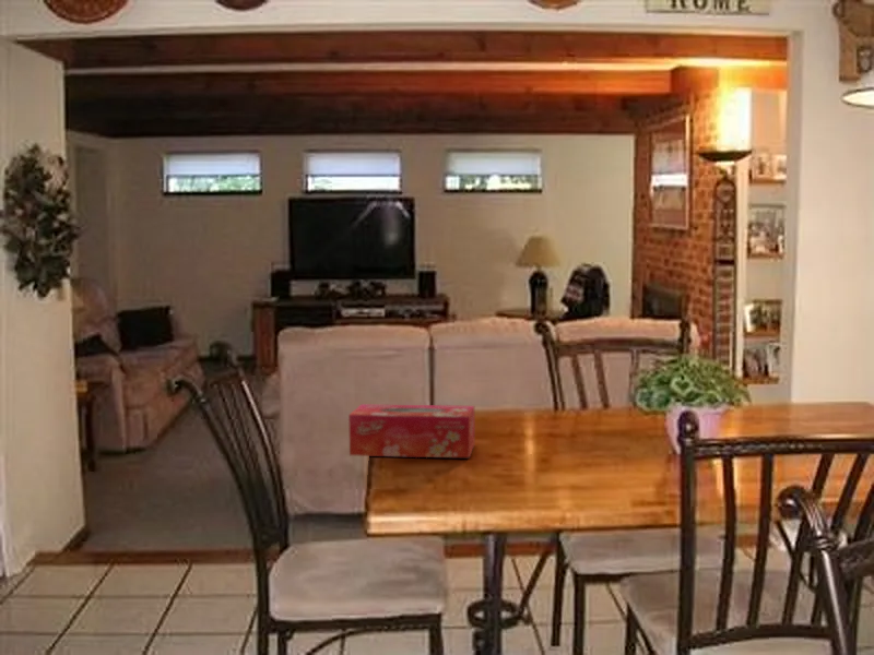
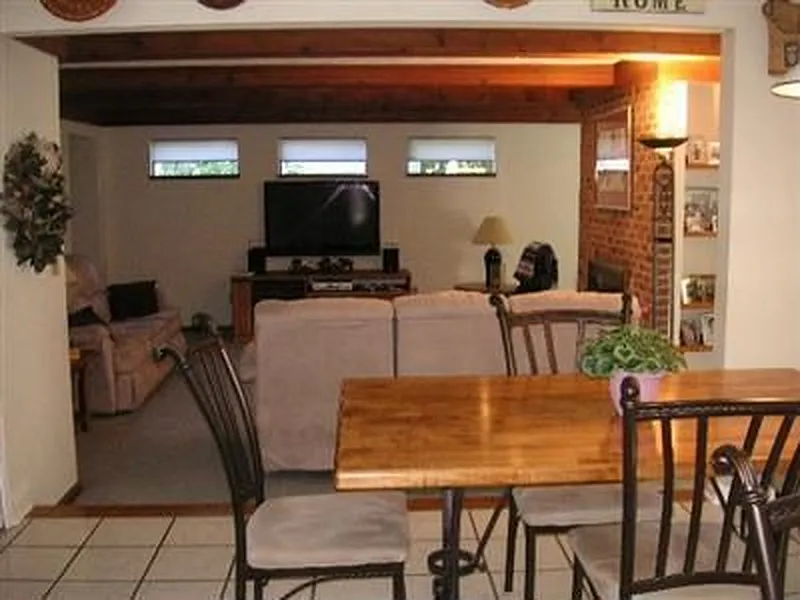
- tissue box (413, 430)
